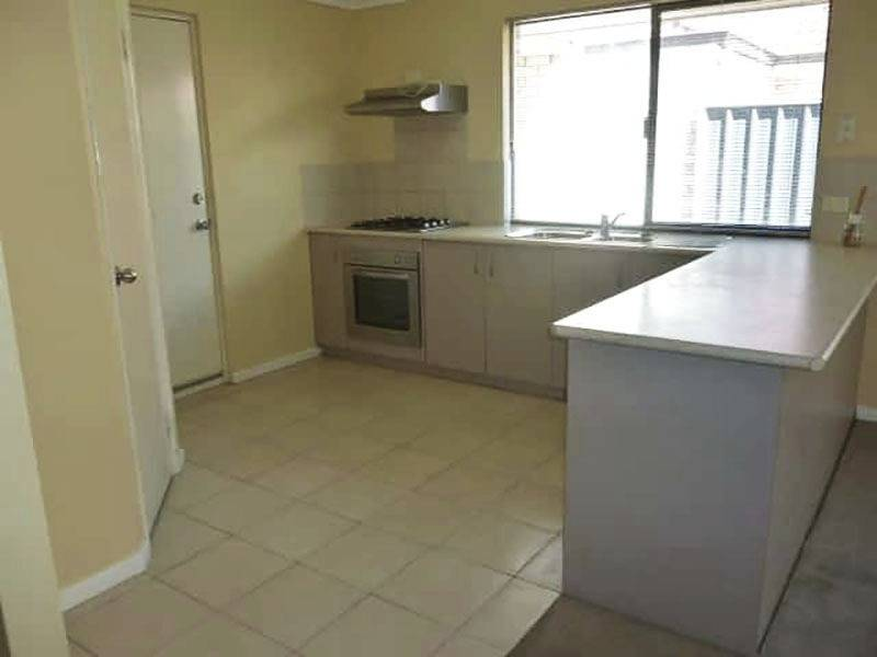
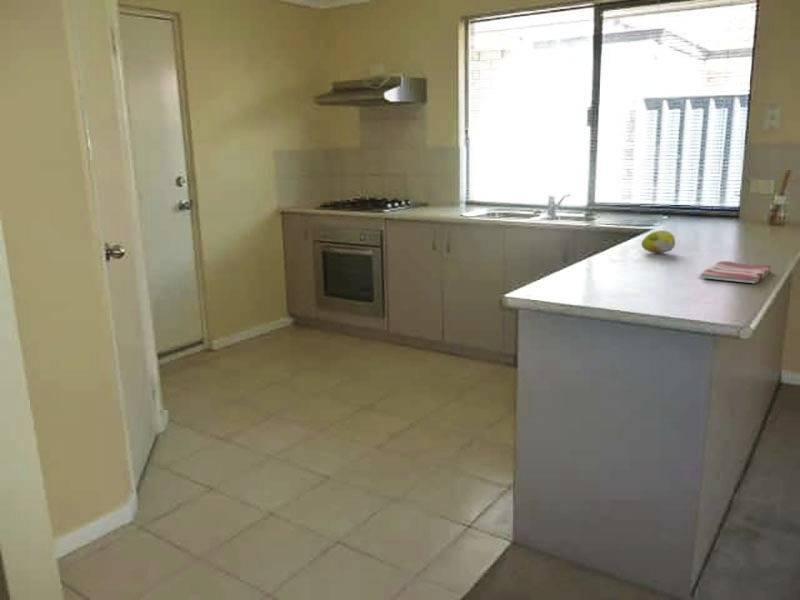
+ fruit (658, 241)
+ dish towel (735, 271)
